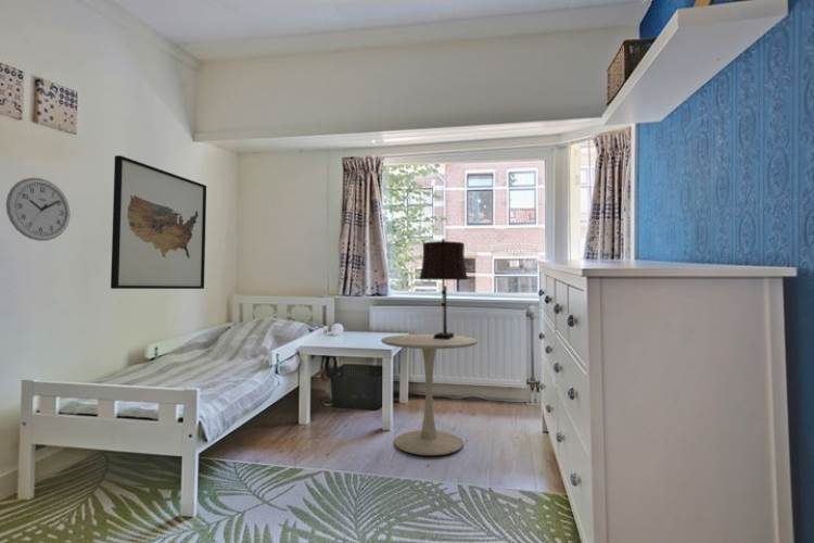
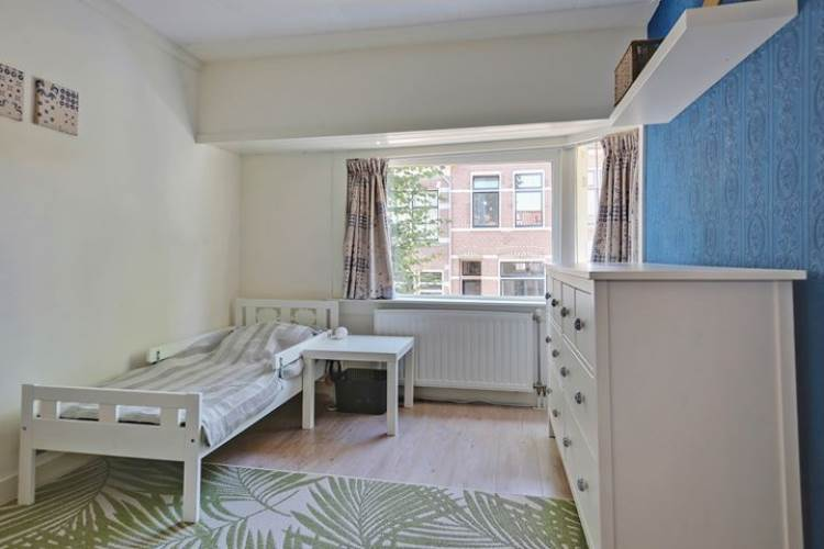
- side table (429, 390)
- wall art (164, 230)
- wall clock (41, 209)
- table lamp (443, 288)
